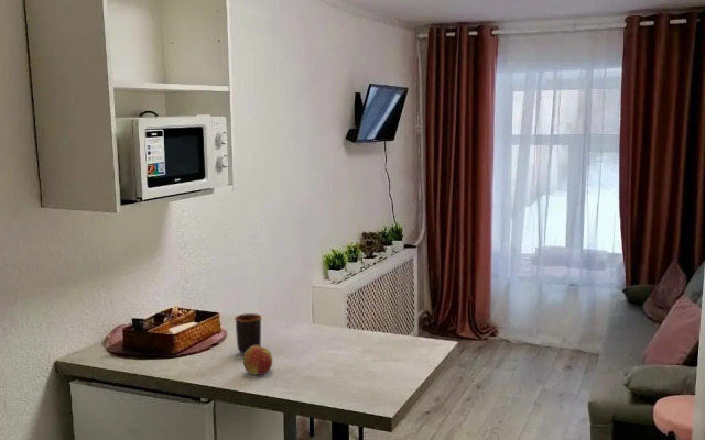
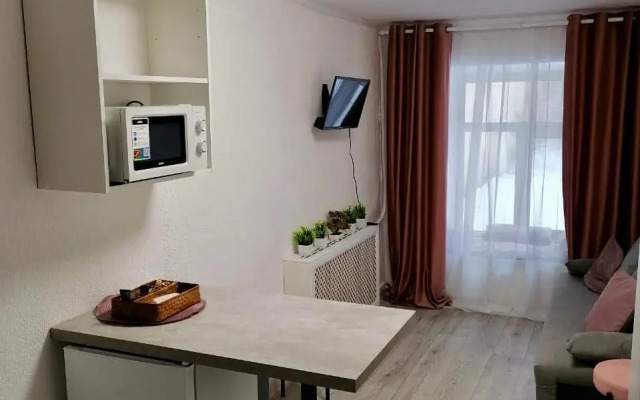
- mug (250, 332)
- apple (258, 359)
